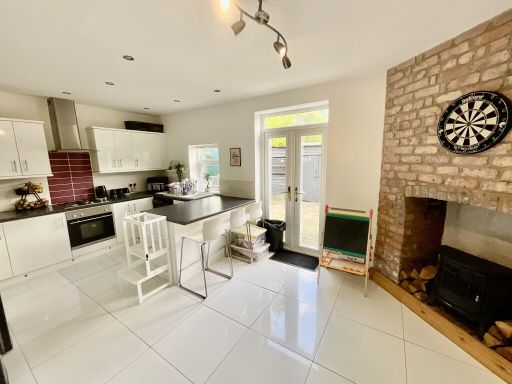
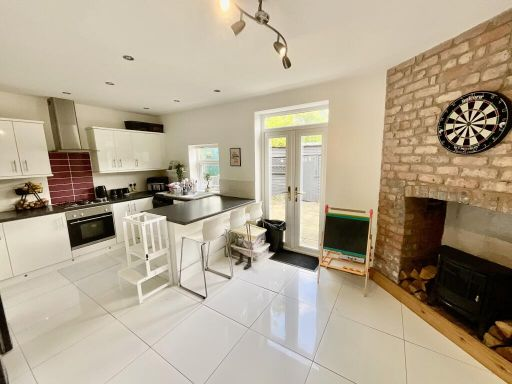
+ boots (242, 260)
